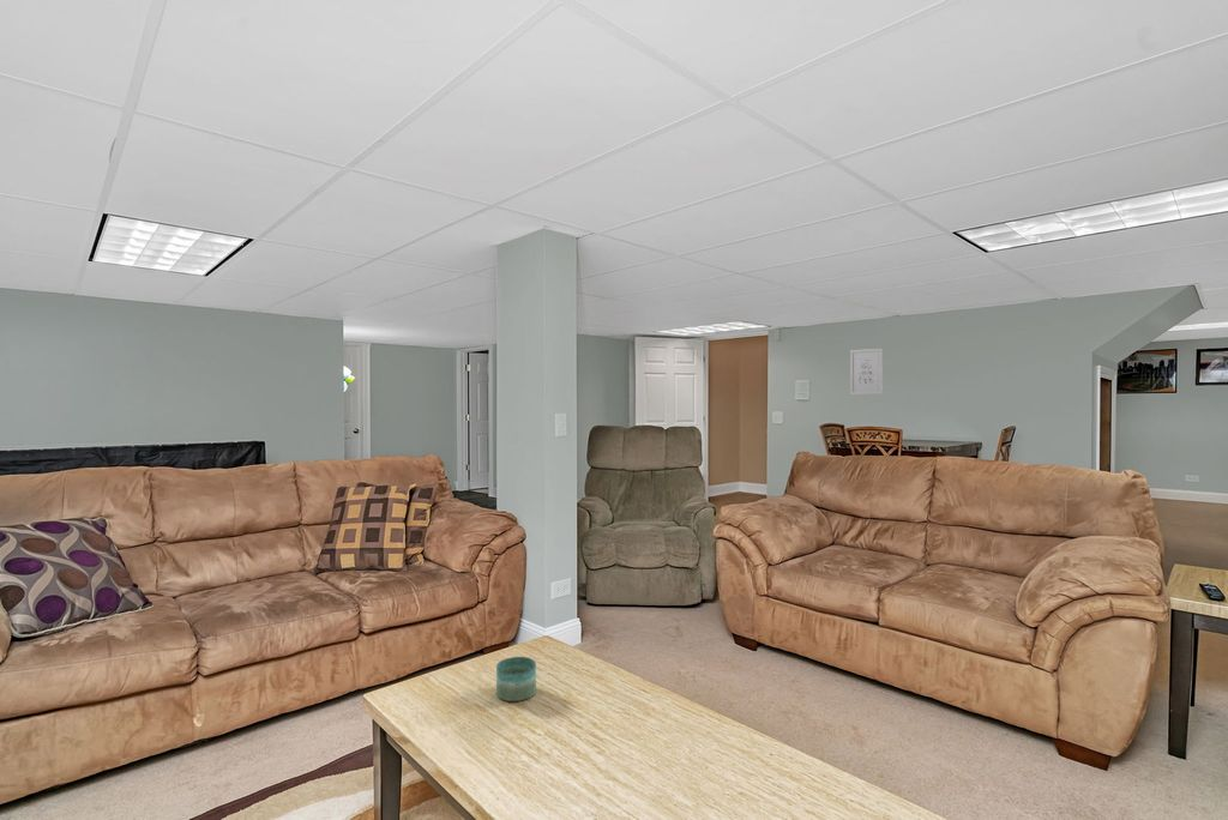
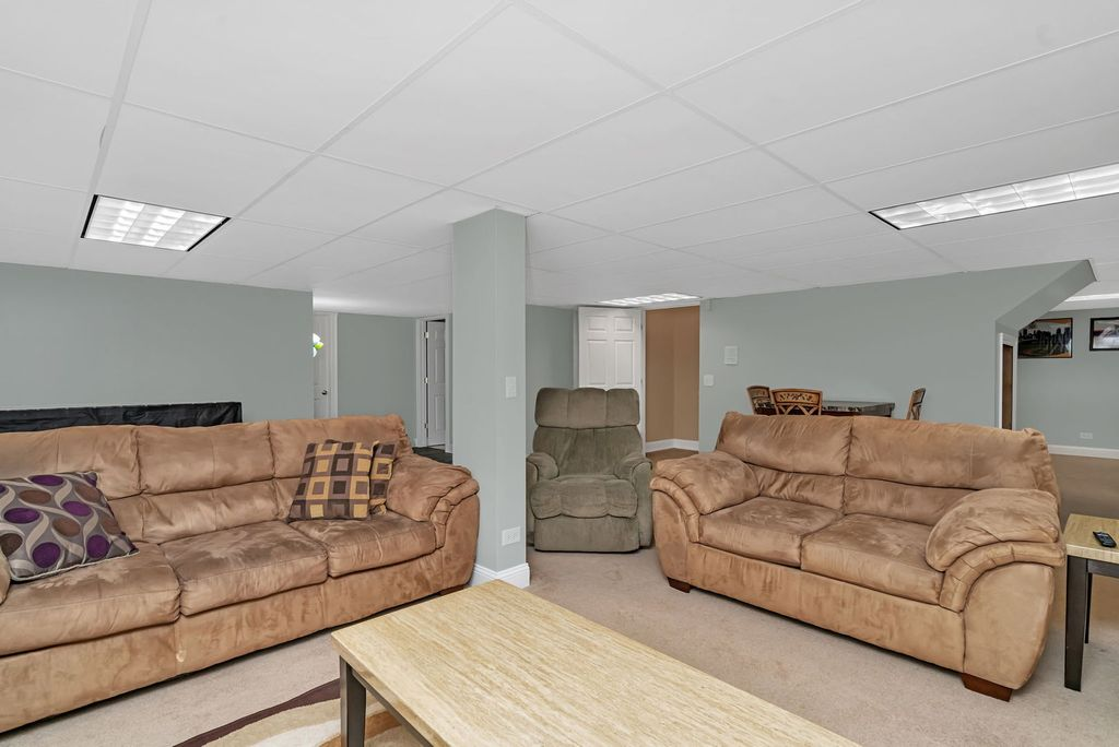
- wall art (866, 372)
- candle (516, 677)
